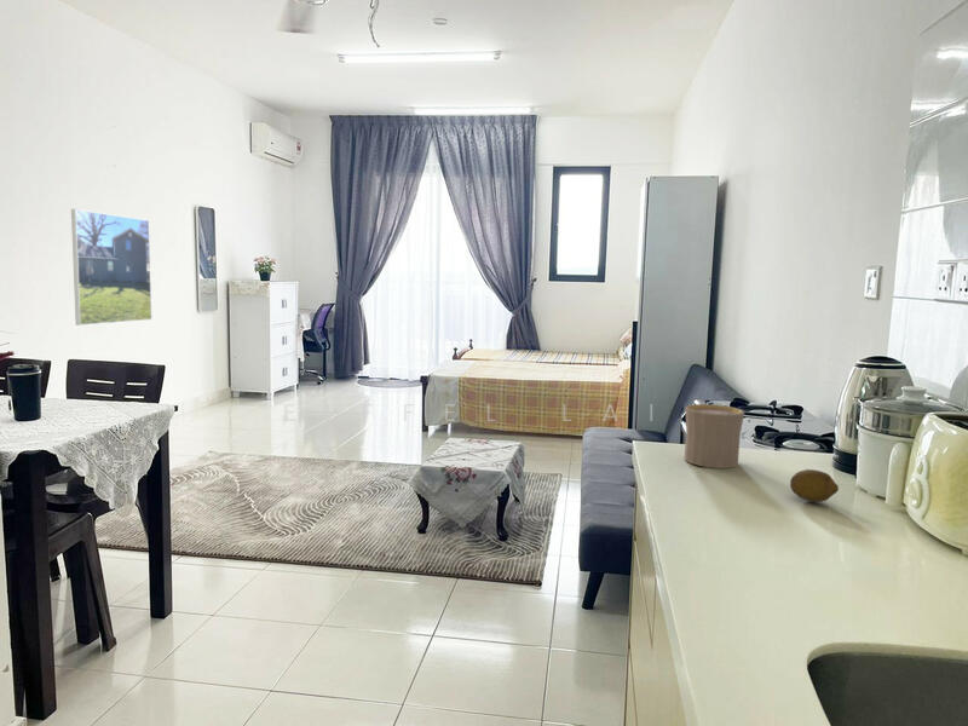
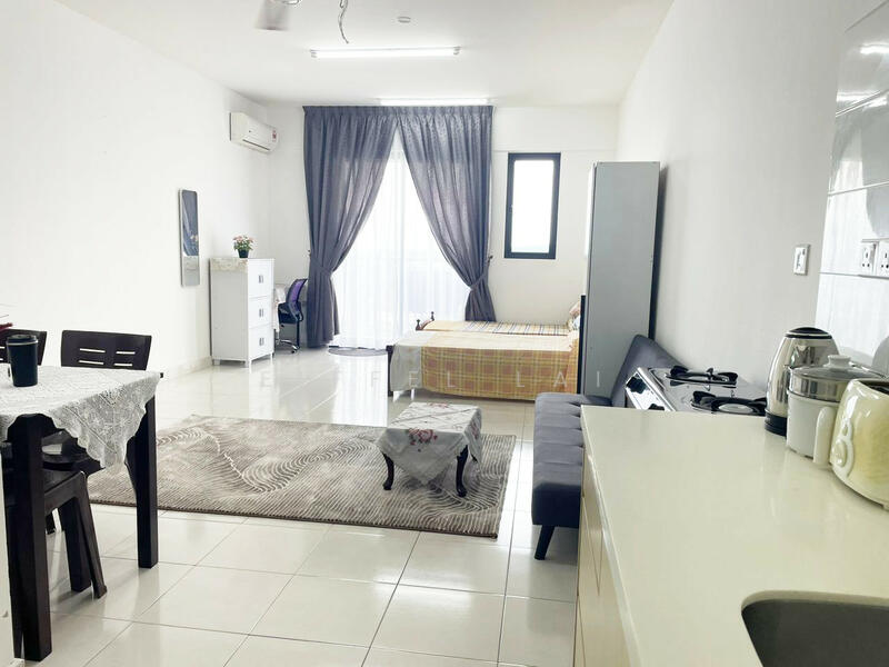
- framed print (115, 269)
- cup (713, 434)
- fruit (813, 485)
